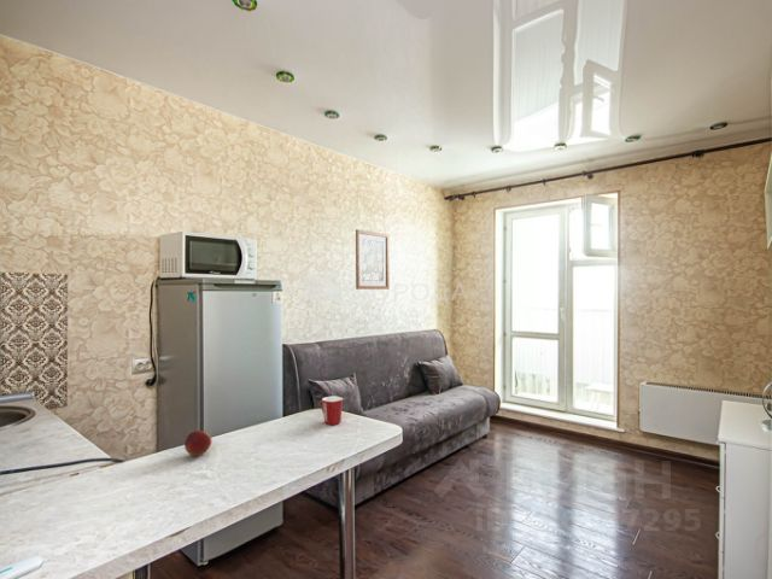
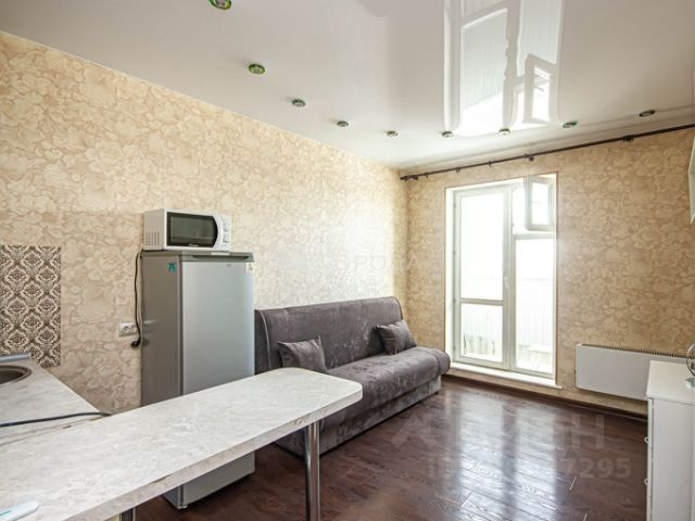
- wall art (373, 261)
- mug (329, 409)
- apple (198, 443)
